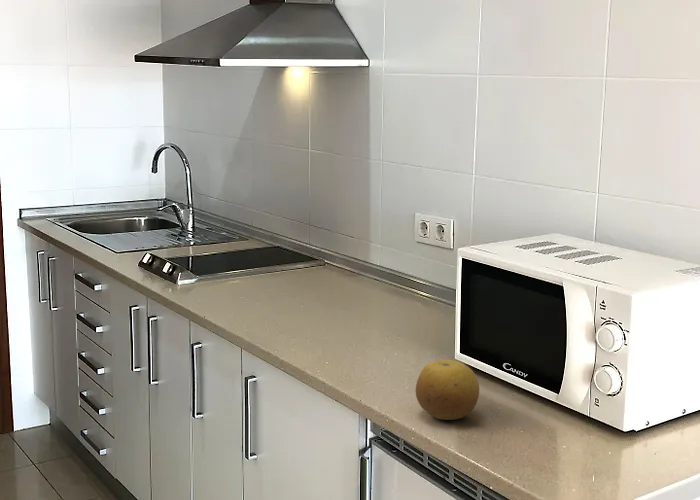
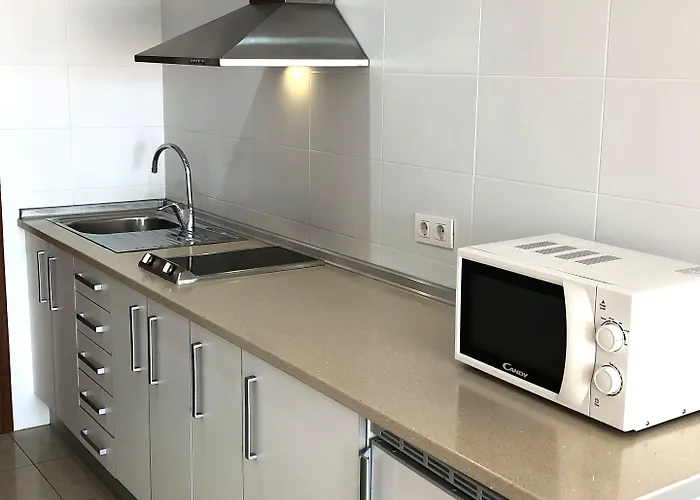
- fruit (447, 389)
